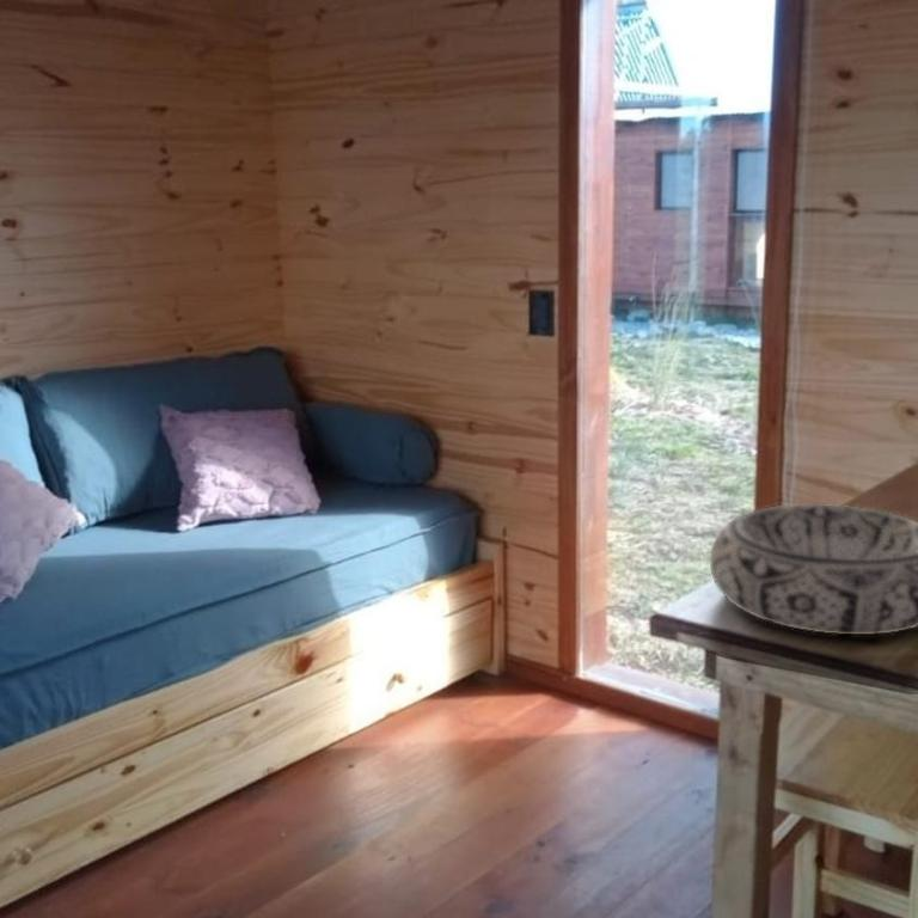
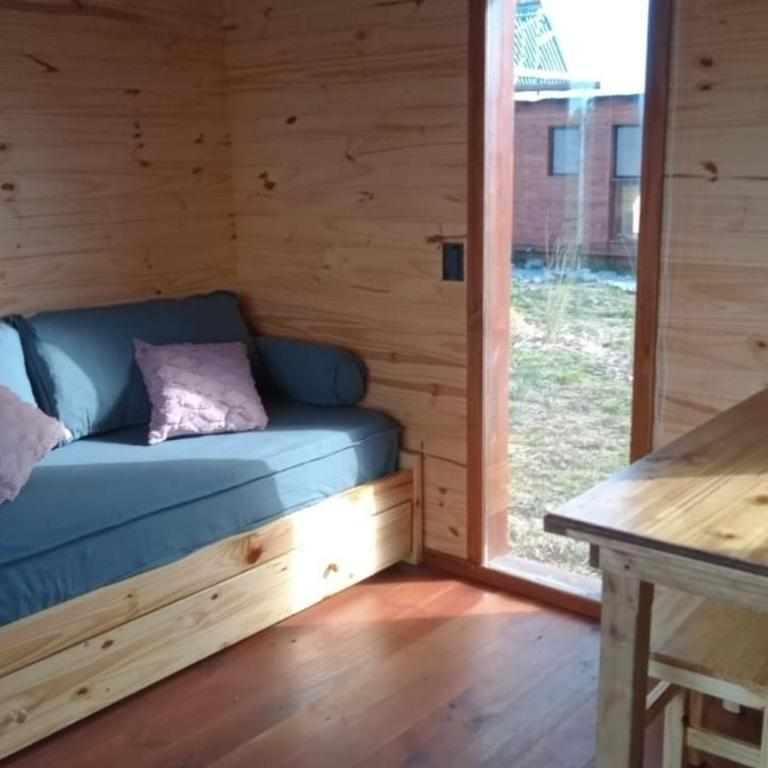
- ceramic bowl (831, 567)
